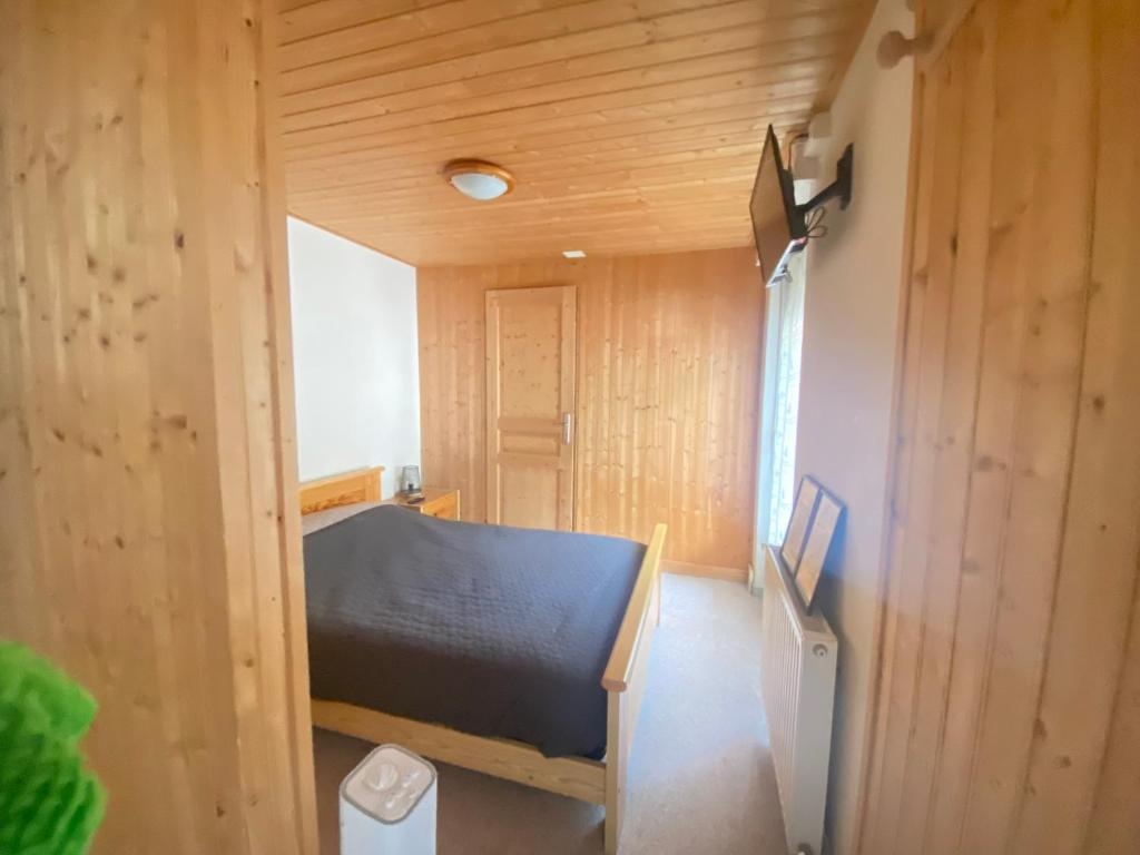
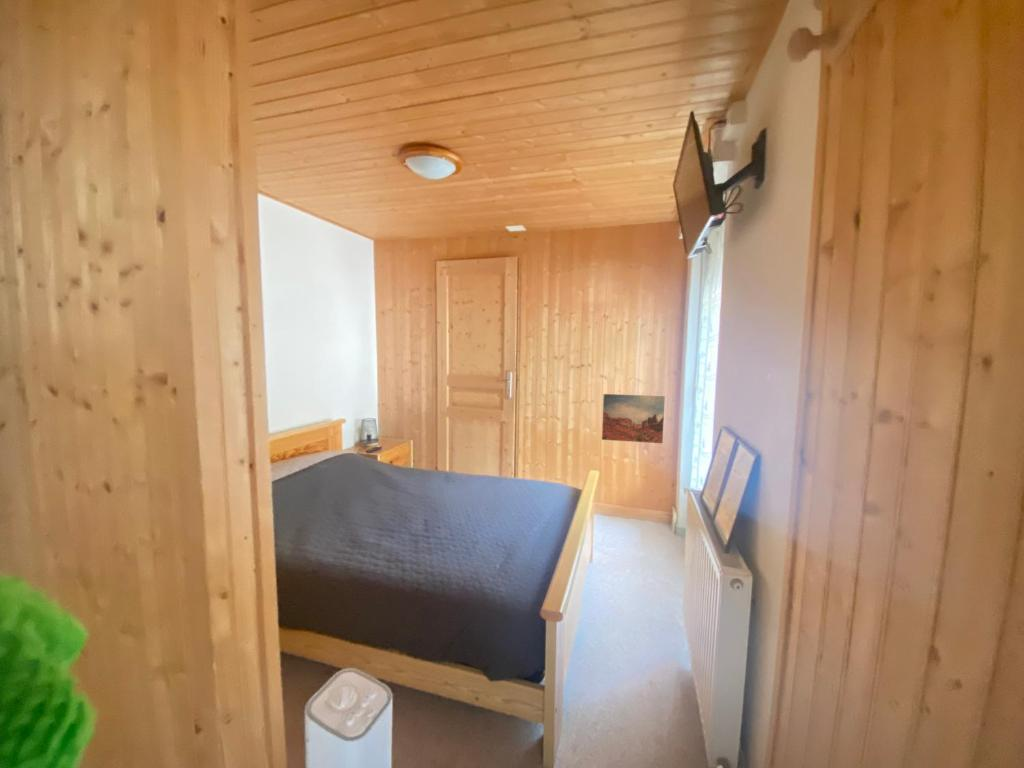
+ wall art (632, 418)
